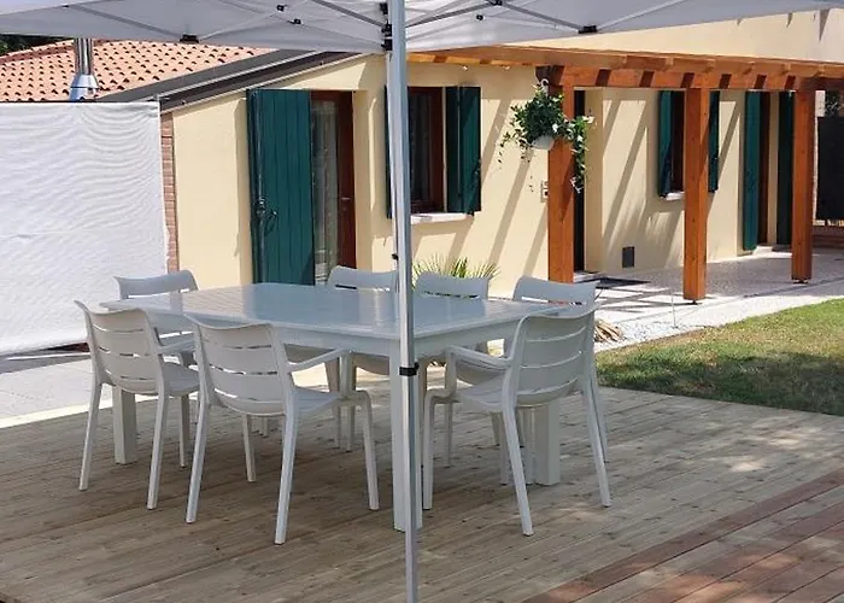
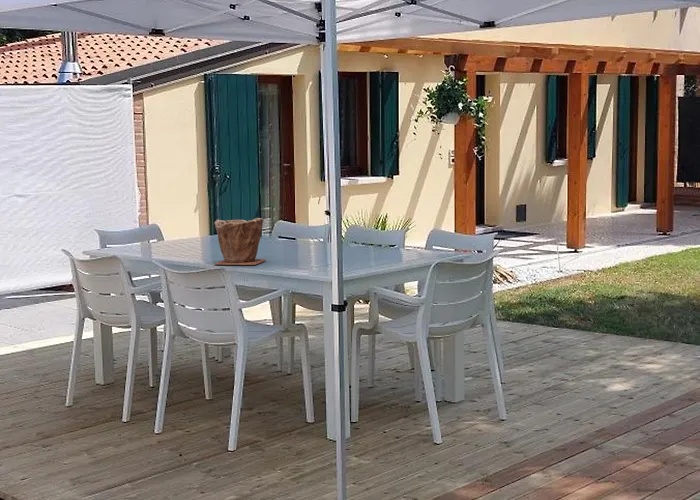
+ plant pot (239, 240)
